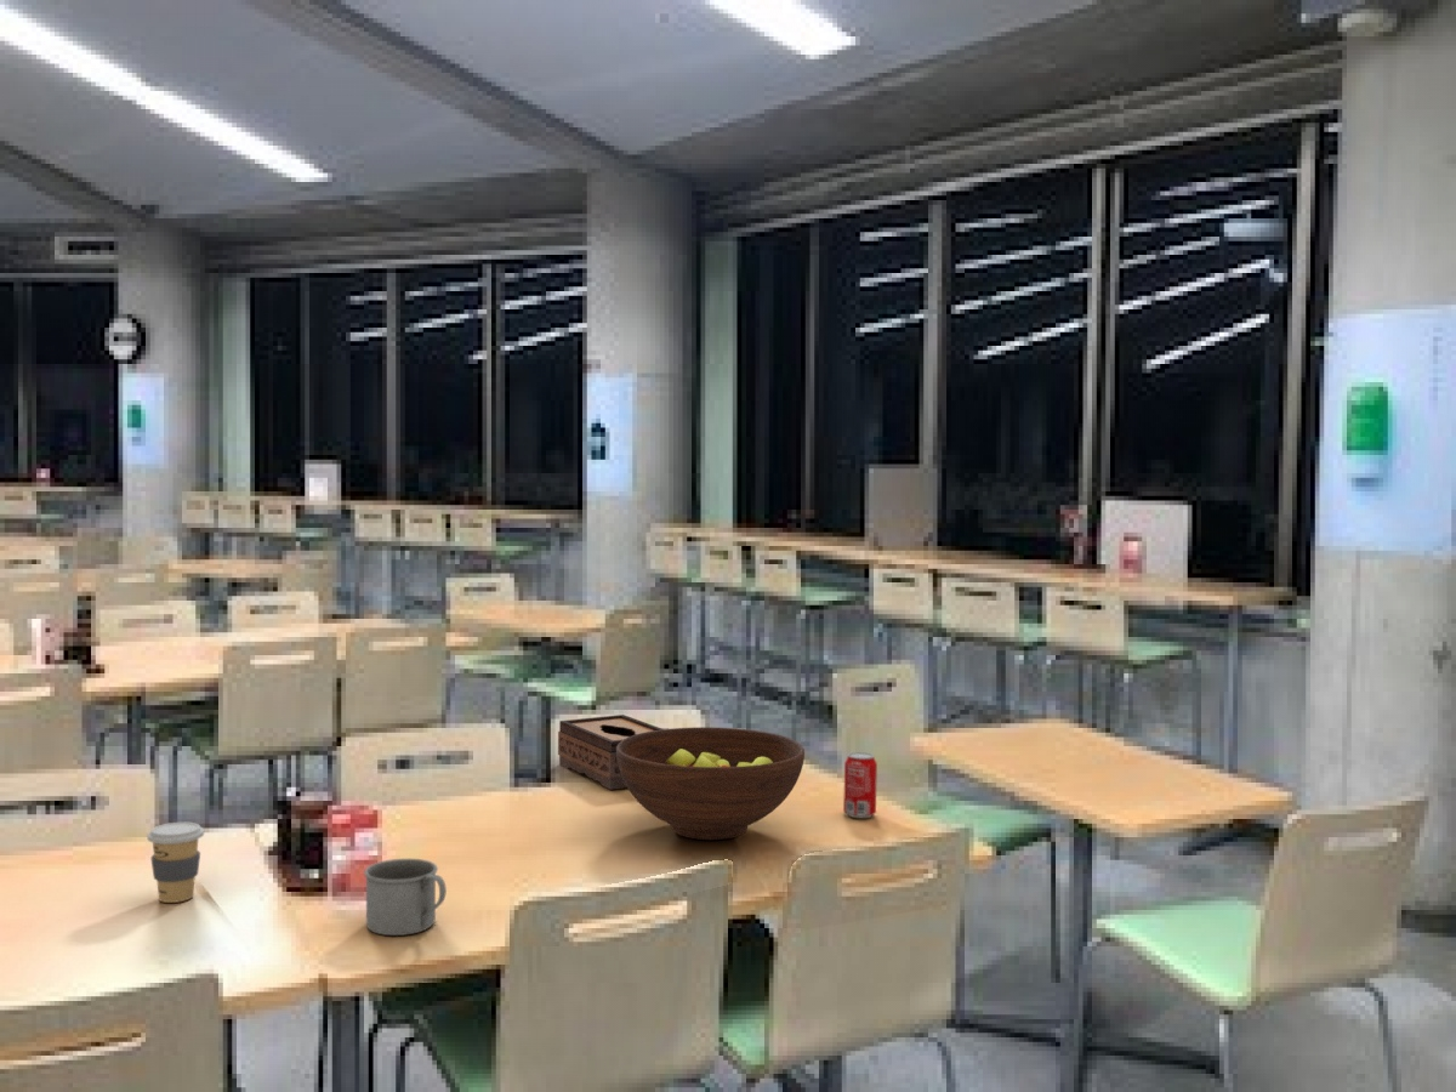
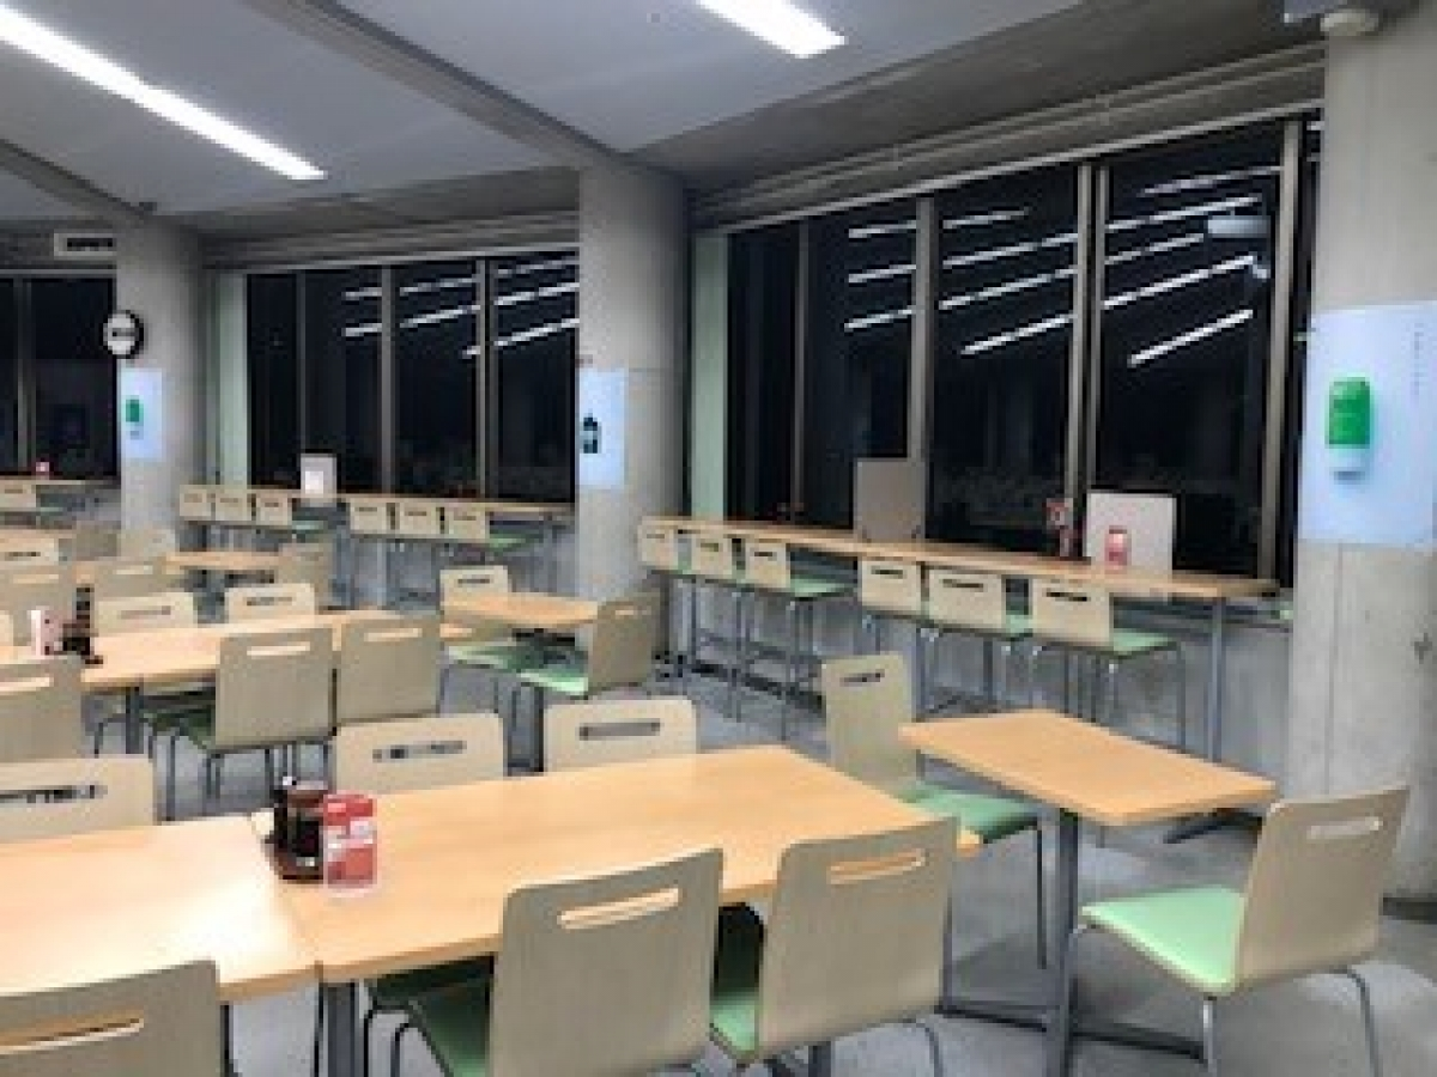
- beverage can (860, 784)
- coffee cup (176, 863)
- fruit bowl (710, 789)
- tissue box (615, 750)
- mug (405, 897)
